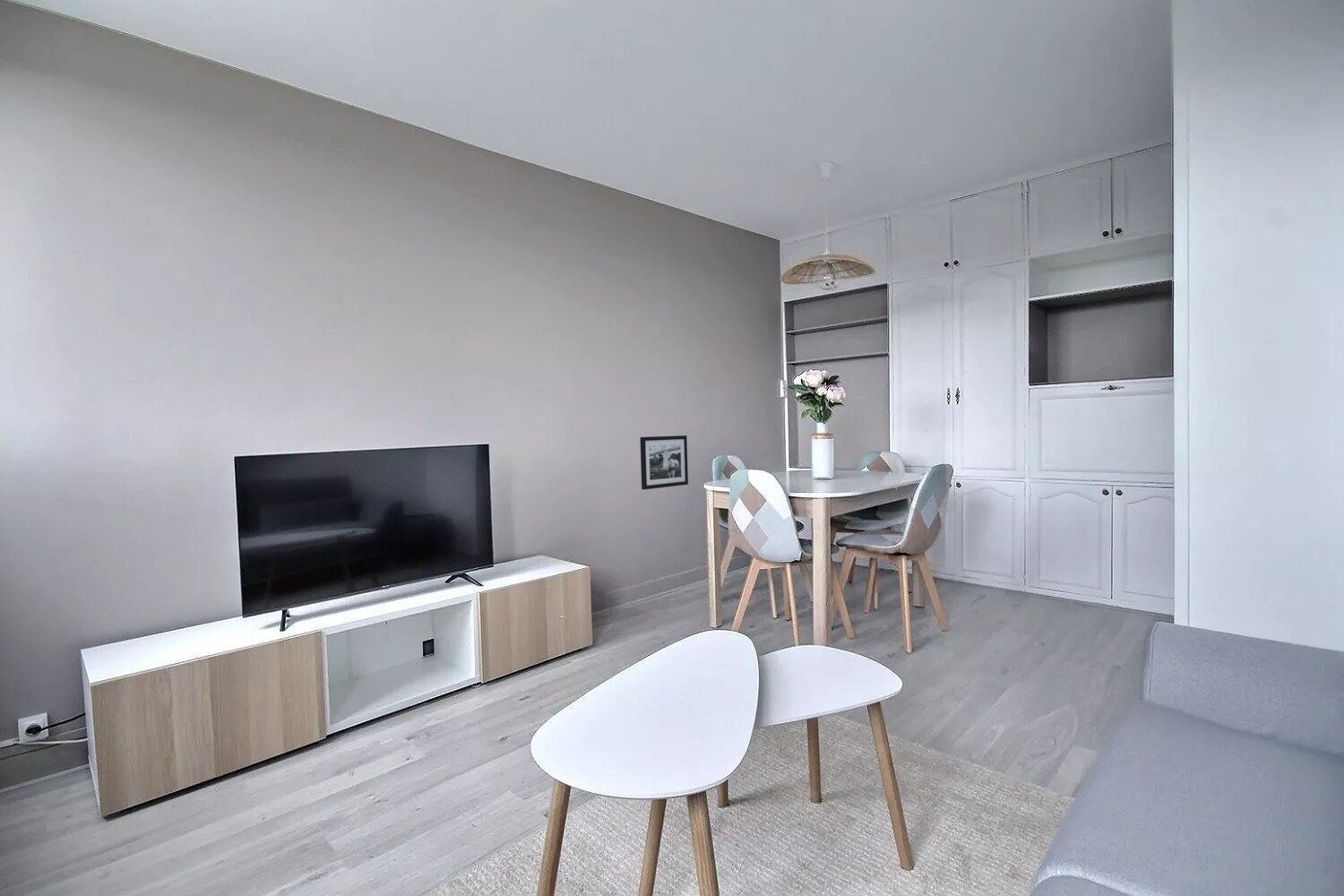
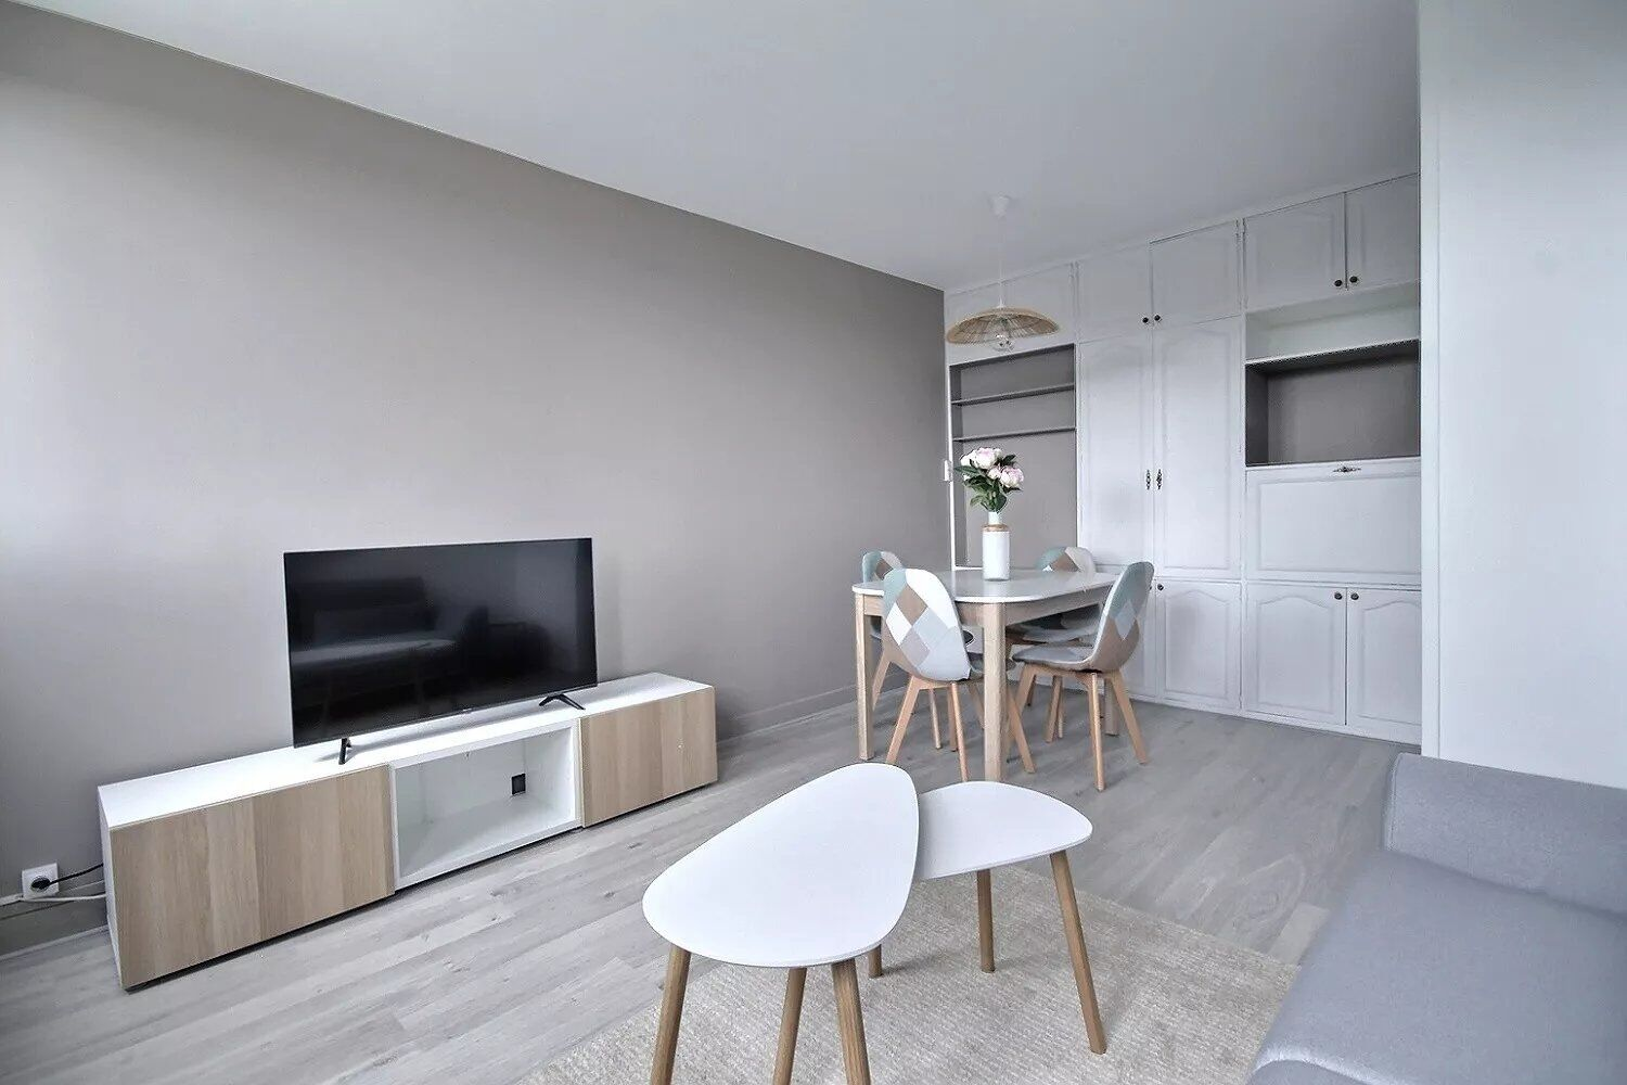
- picture frame (665, 461)
